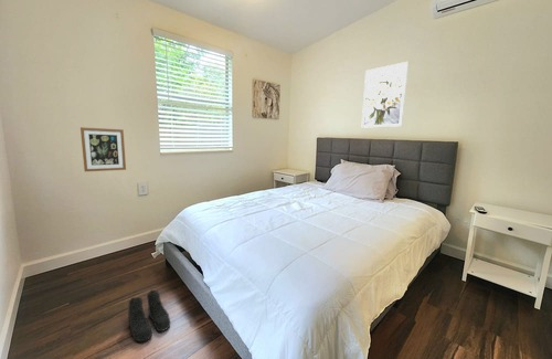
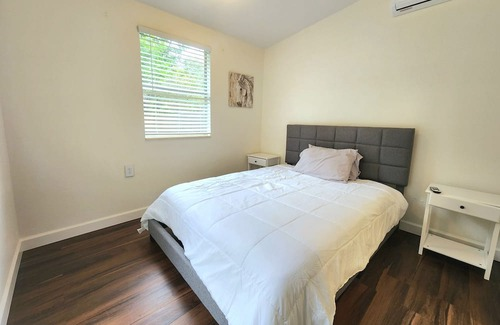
- wall art (383, 97)
- boots (149, 312)
- wall art (104, 149)
